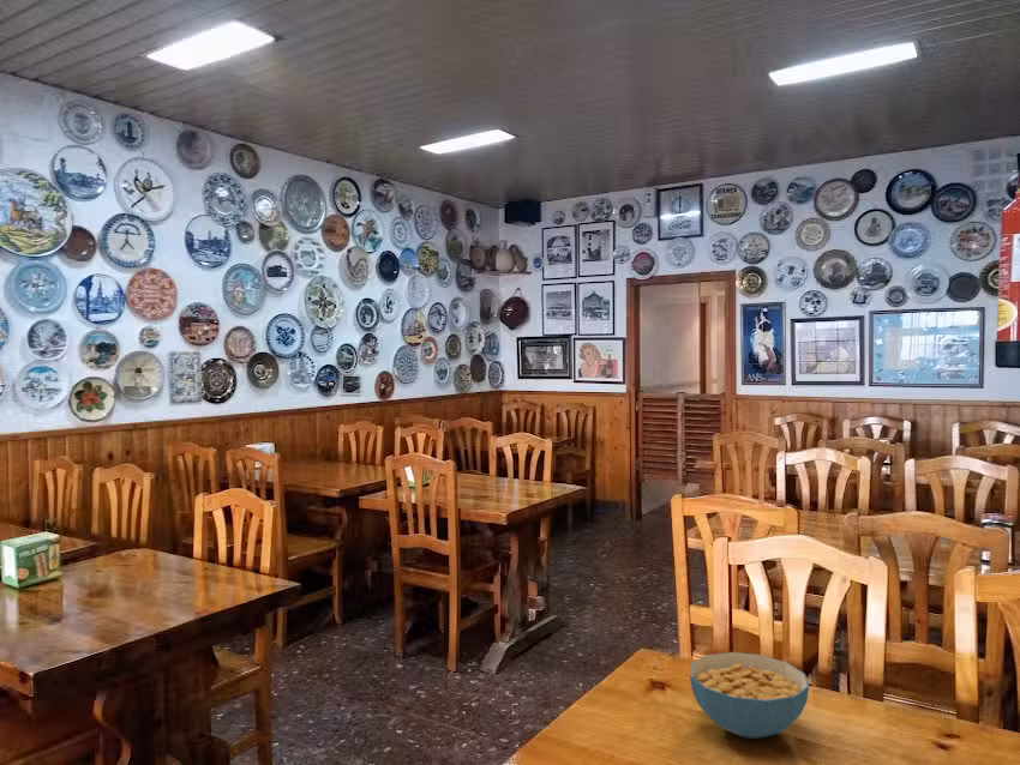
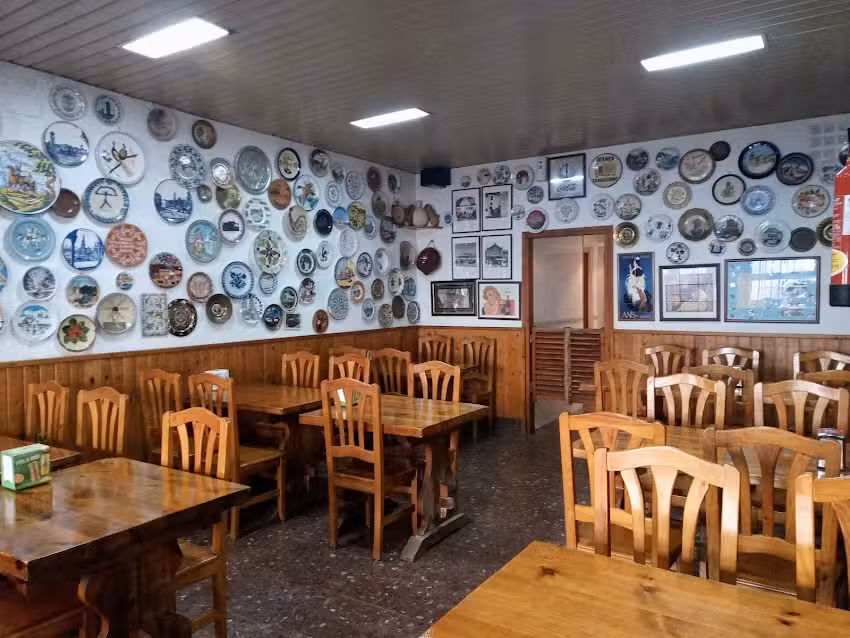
- cereal bowl (748, 701)
